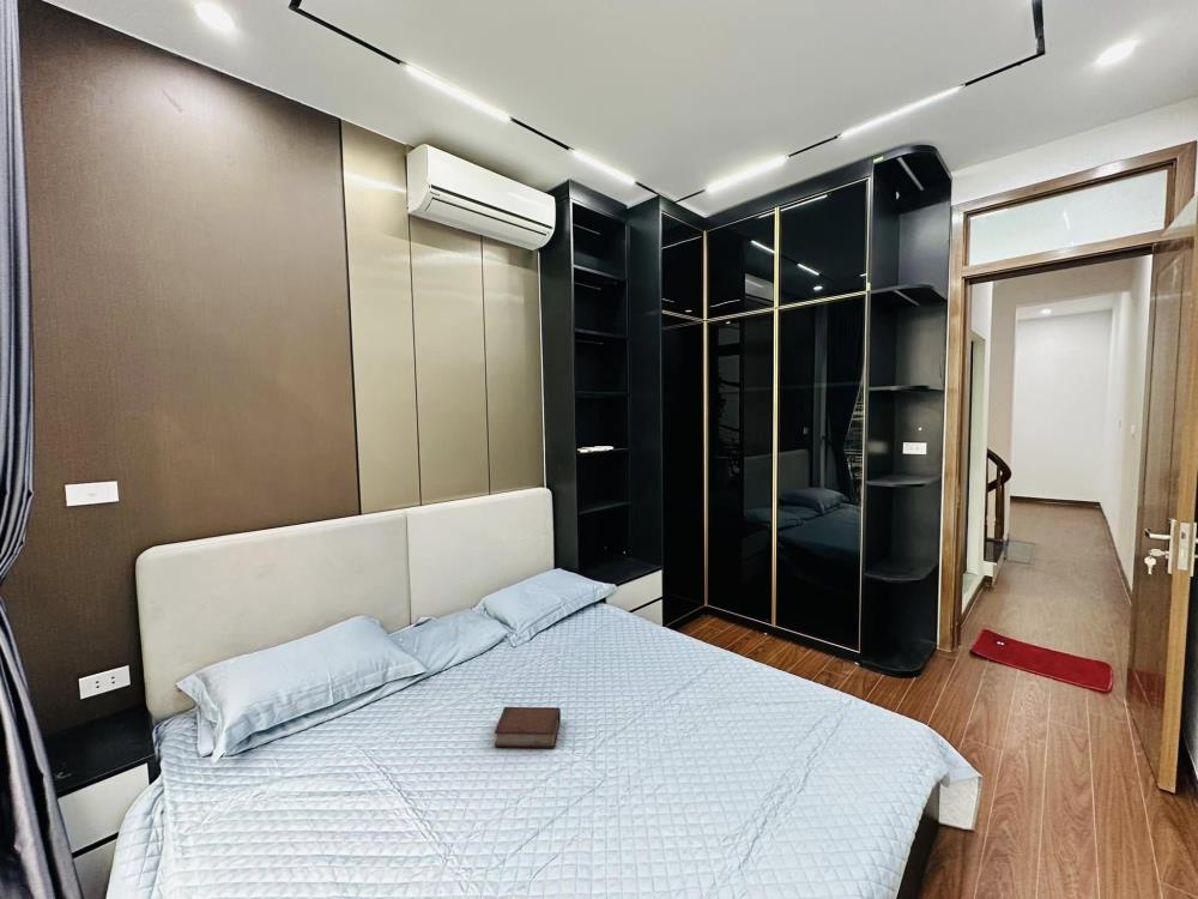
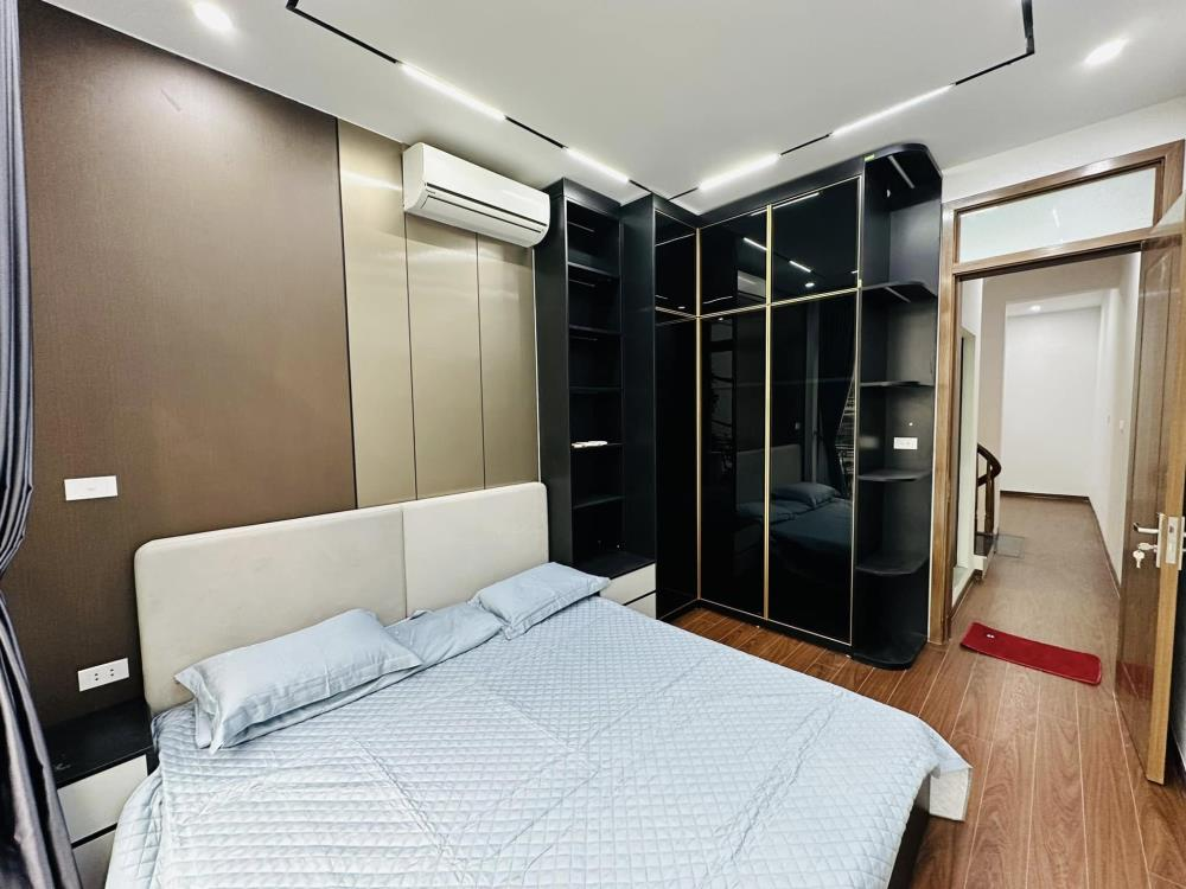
- book (528, 725)
